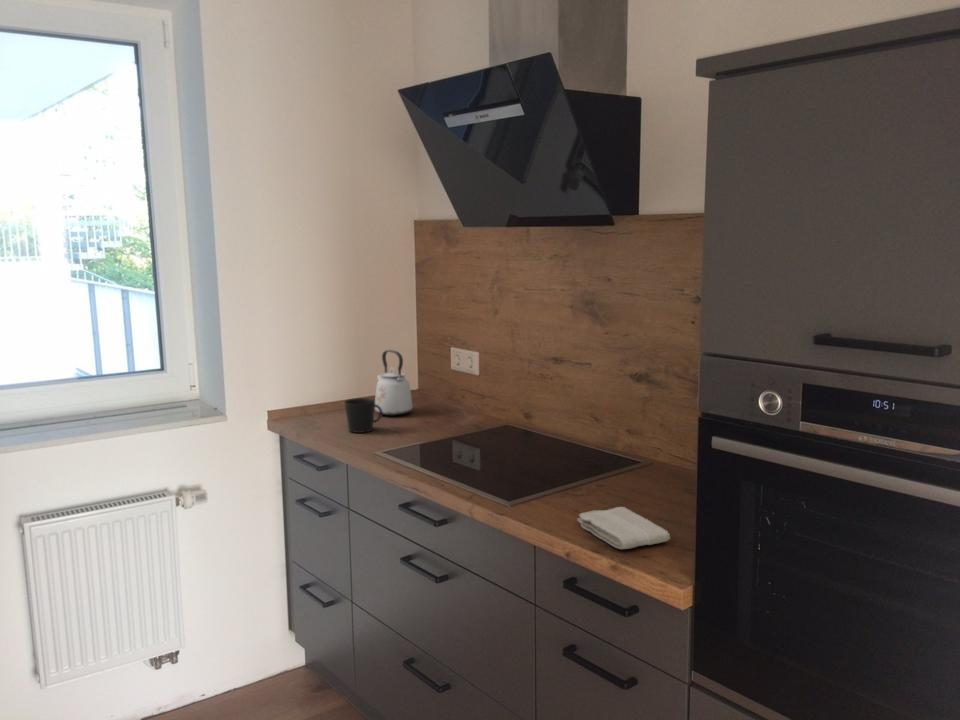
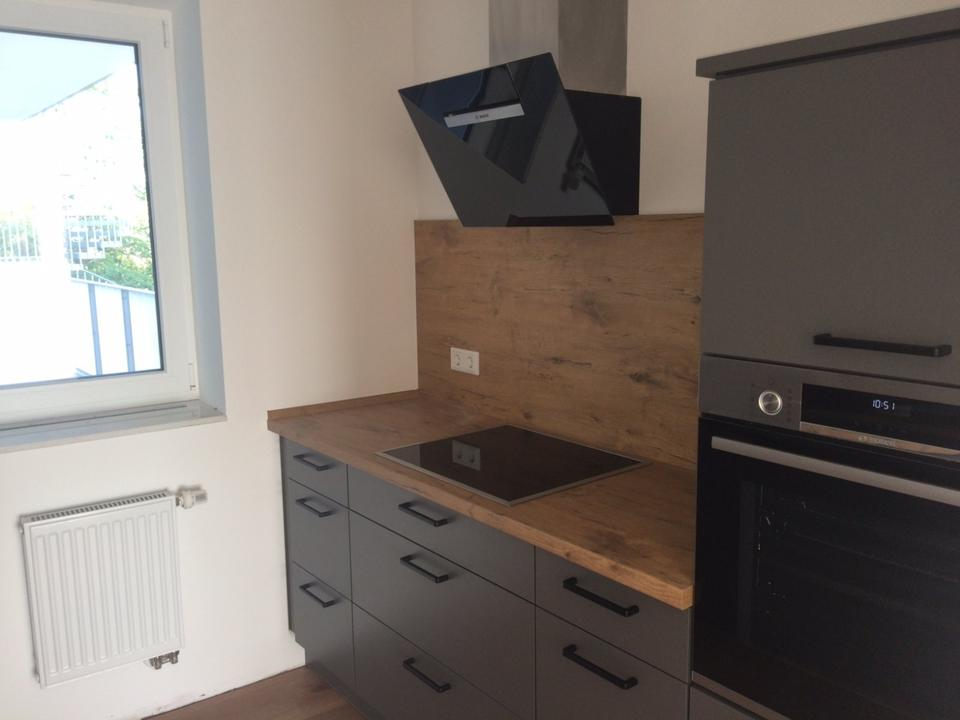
- cup (363, 415)
- washcloth (621, 526)
- kettle (389, 381)
